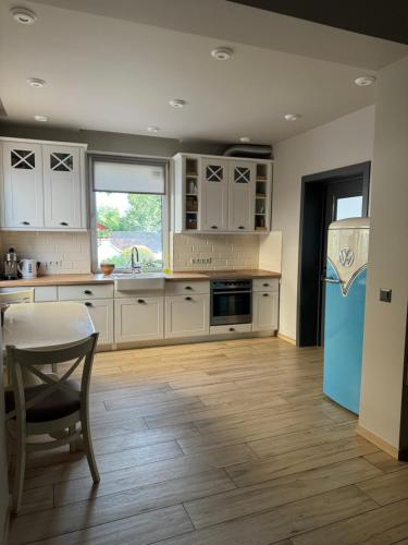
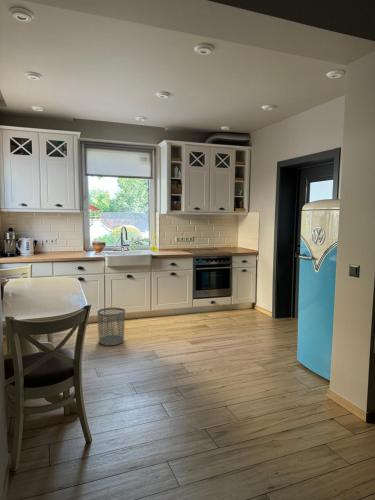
+ waste bin (111, 326)
